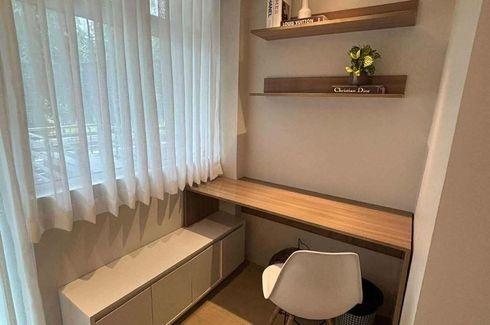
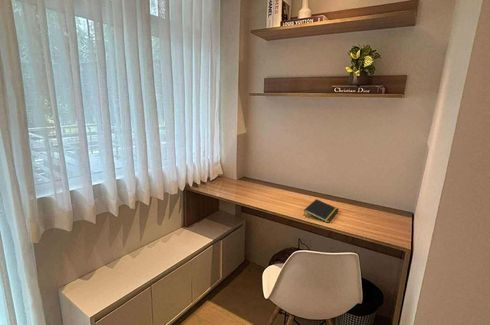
+ notepad (321, 210)
